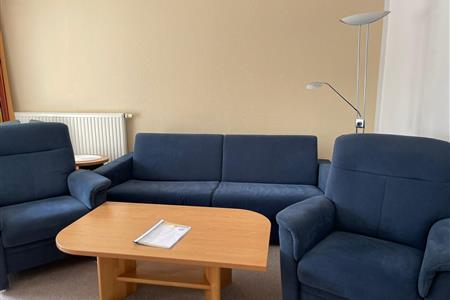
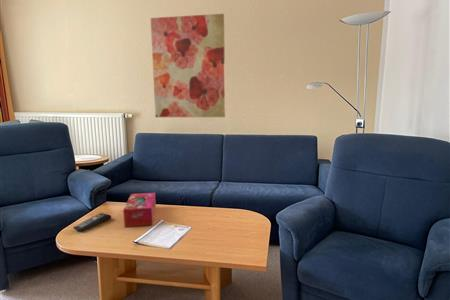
+ tissue box (141, 208)
+ remote control (93, 221)
+ wall art (188, 68)
